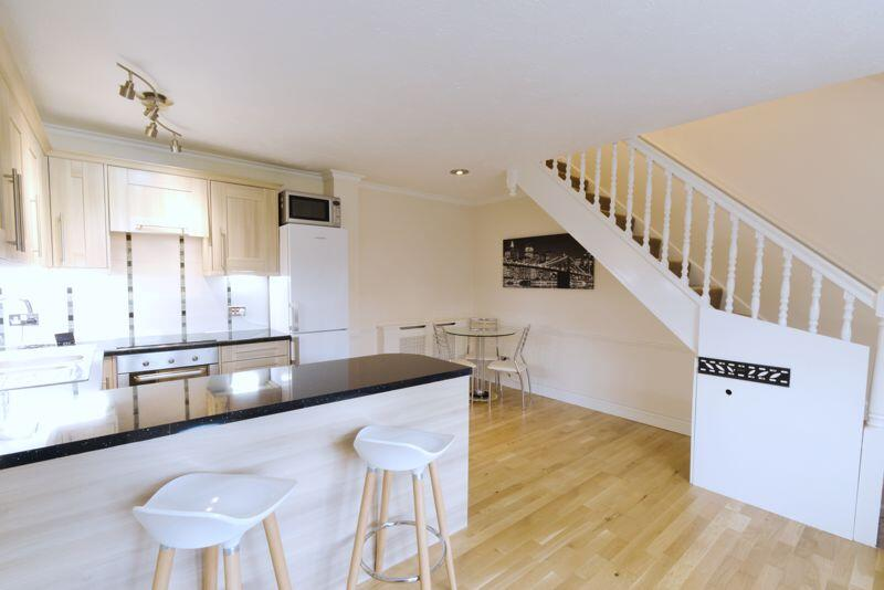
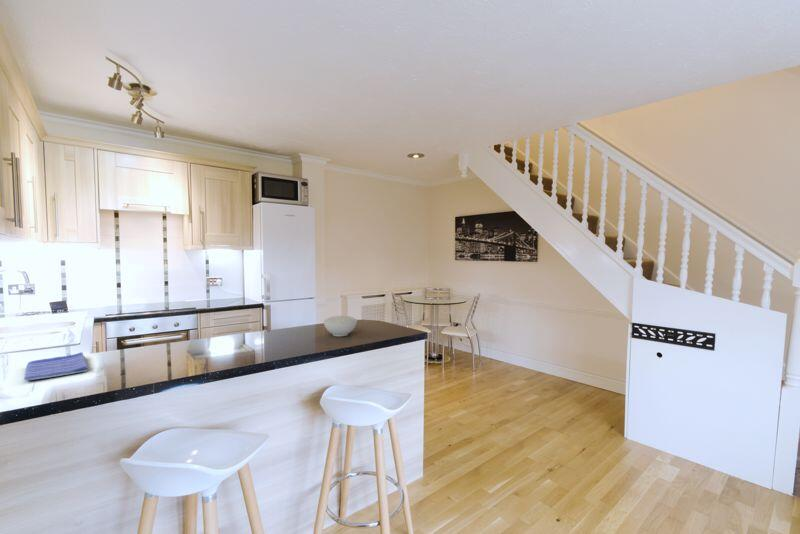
+ bowl (340, 325)
+ dish towel (57, 365)
